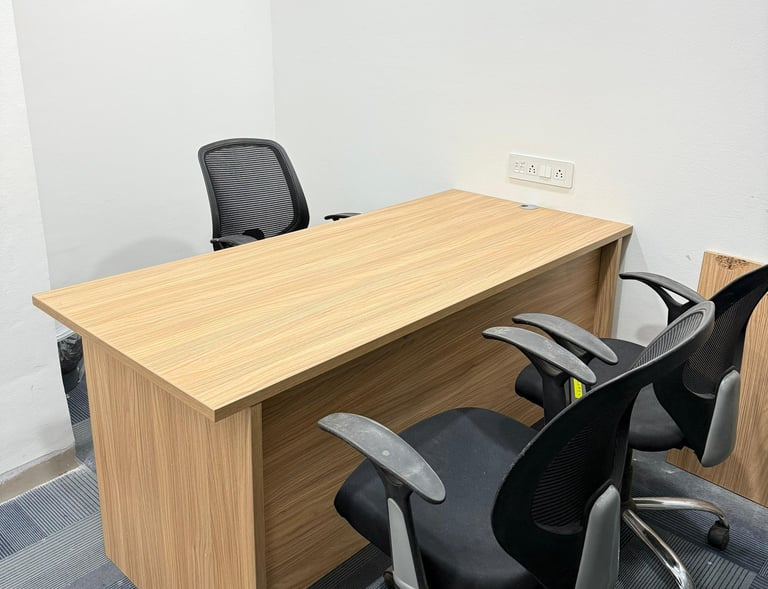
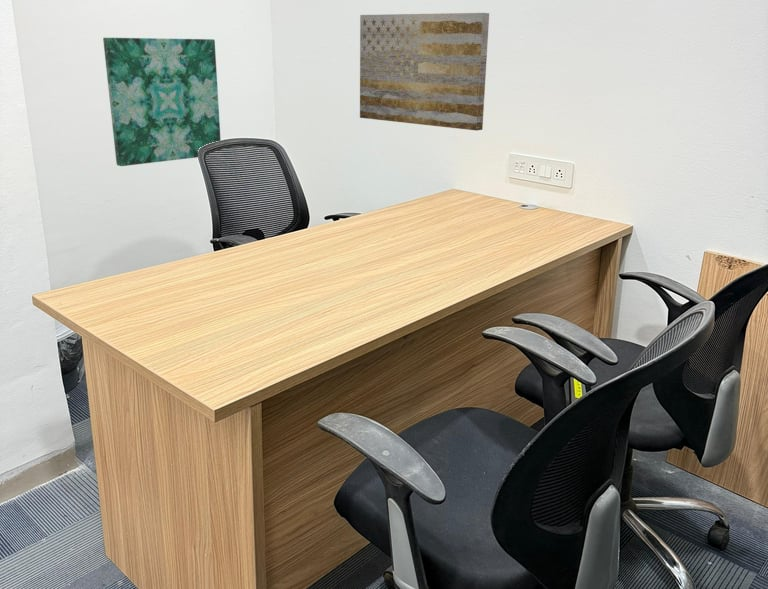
+ wall art (166, 100)
+ wall art (418, 70)
